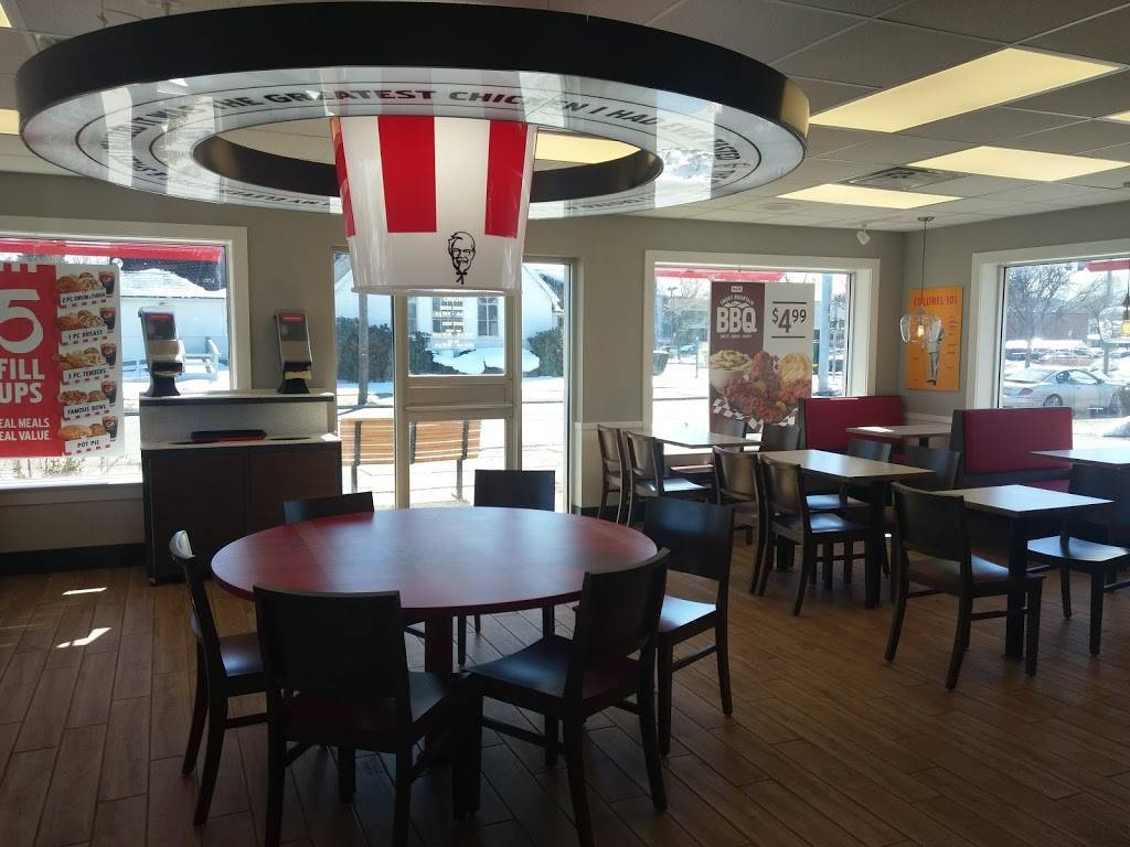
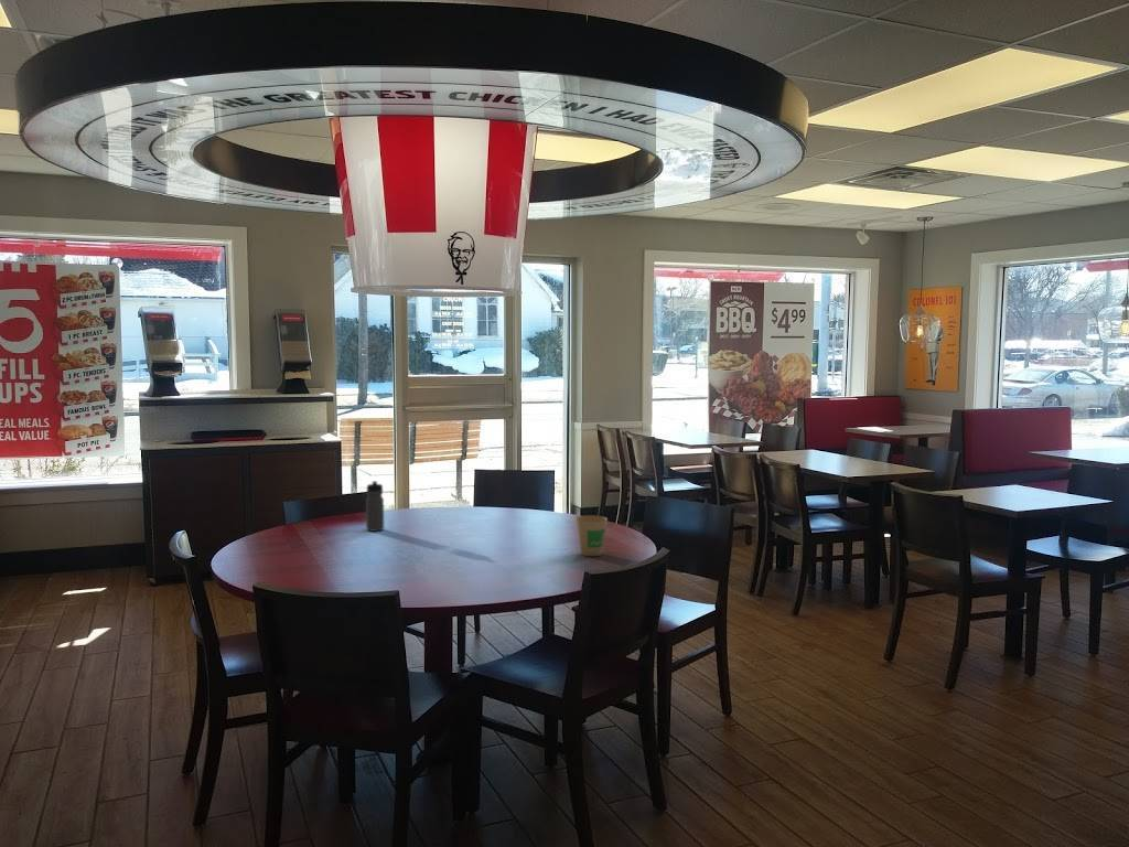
+ paper cup (591, 536)
+ water bottle (375, 505)
